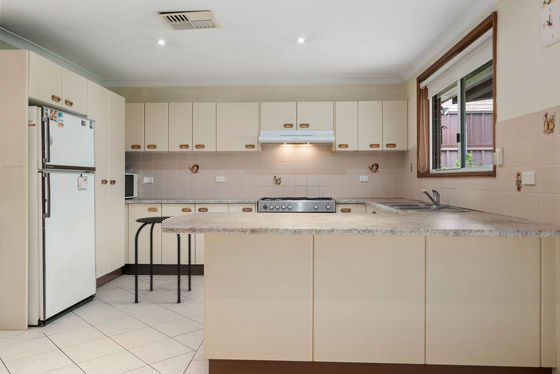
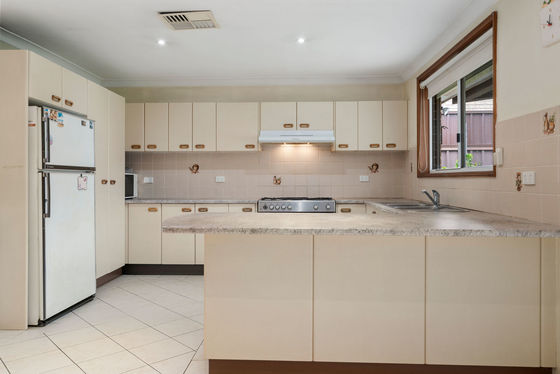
- stool (152, 257)
